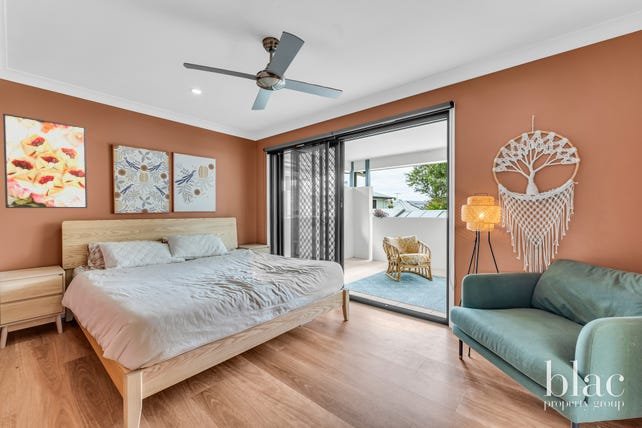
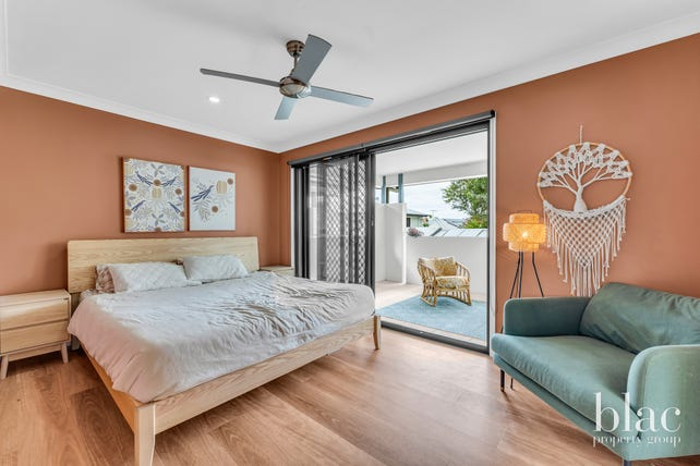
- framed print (48, 164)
